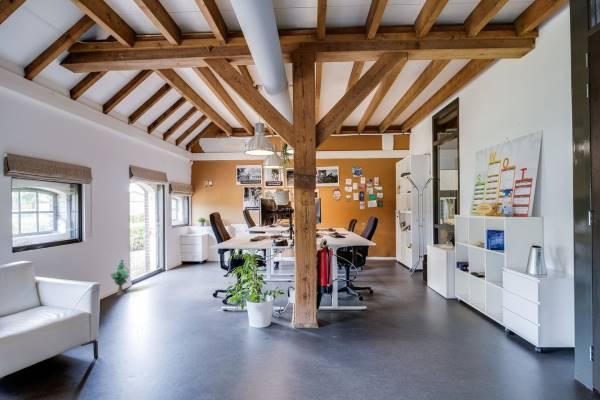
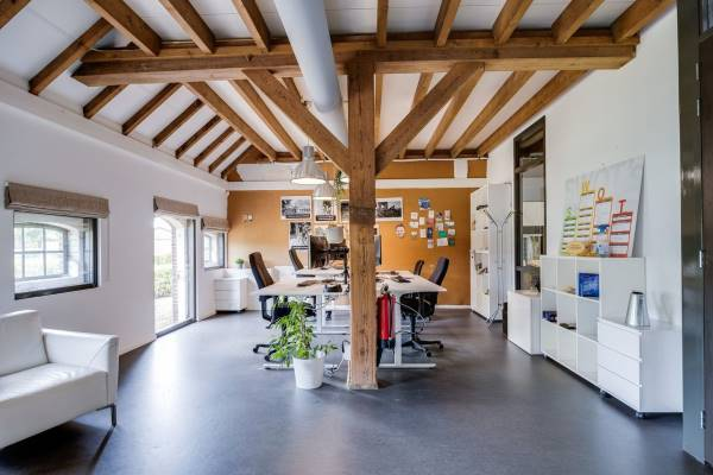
- decorative plant (120, 277)
